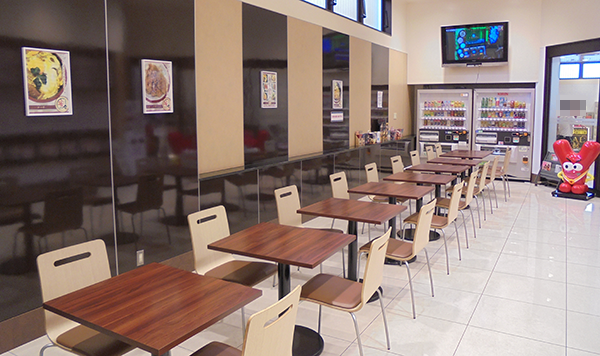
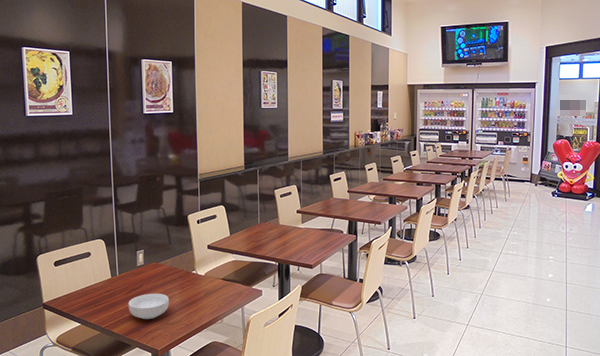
+ cereal bowl (149, 307)
